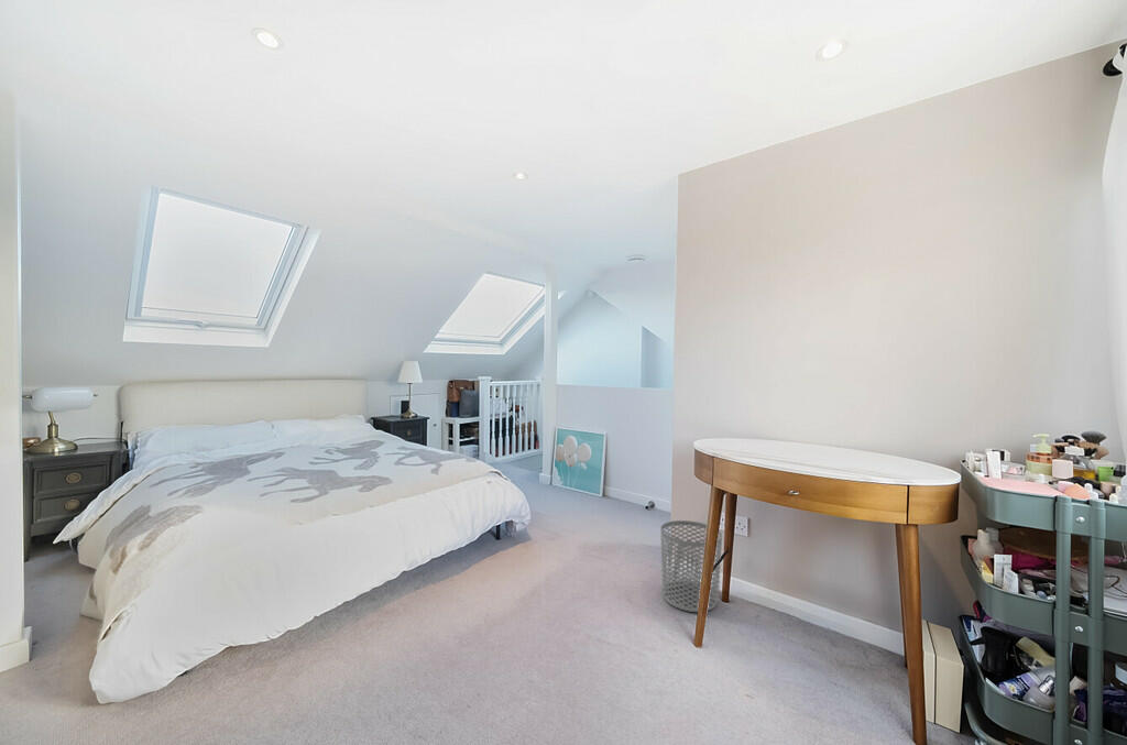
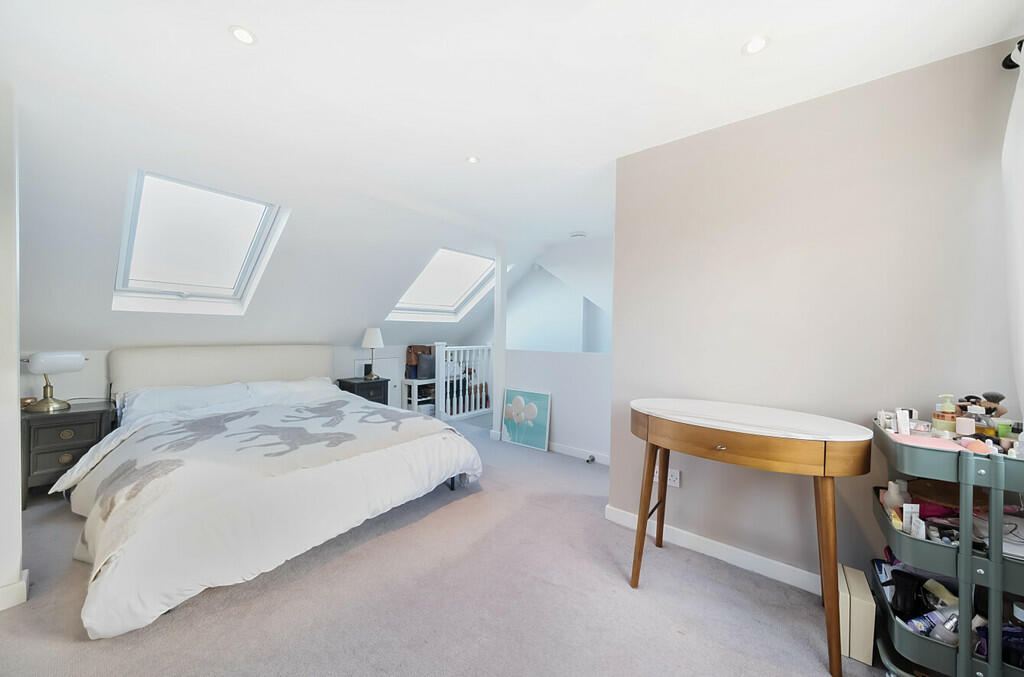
- waste bin (690, 563)
